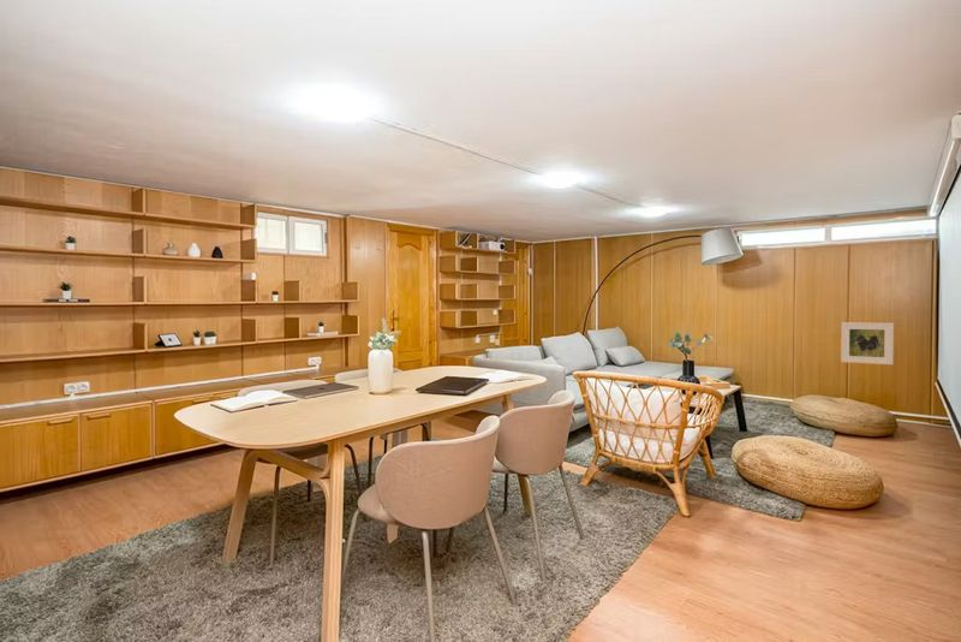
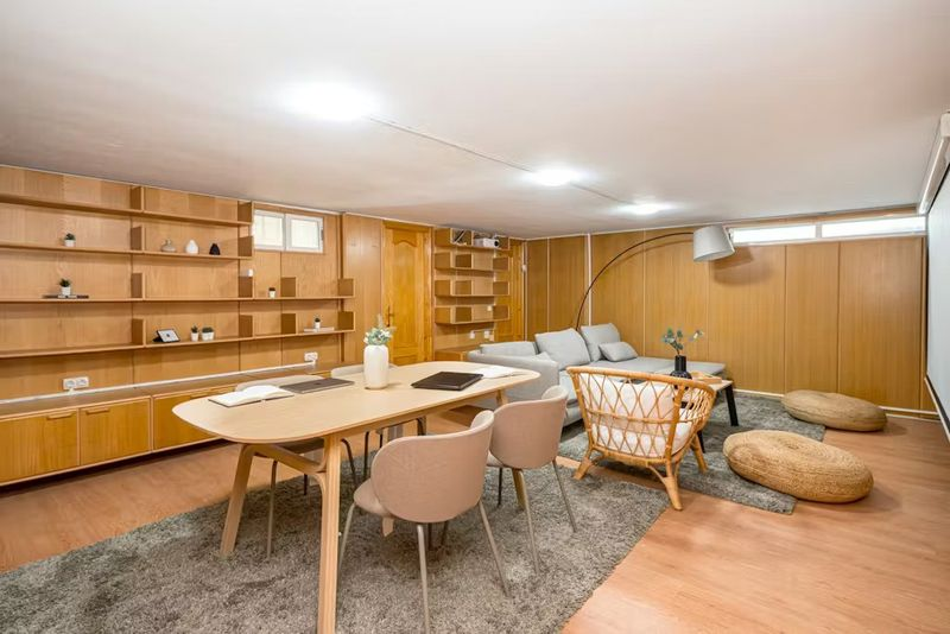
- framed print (866, 343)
